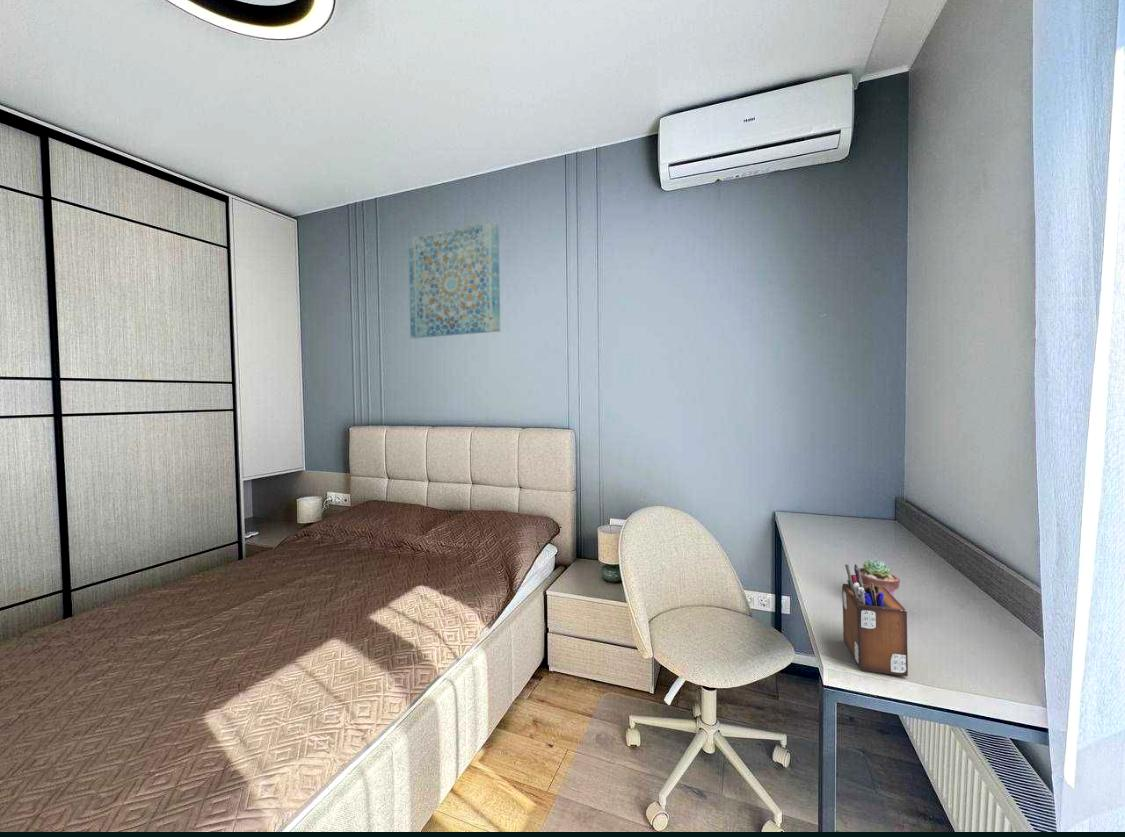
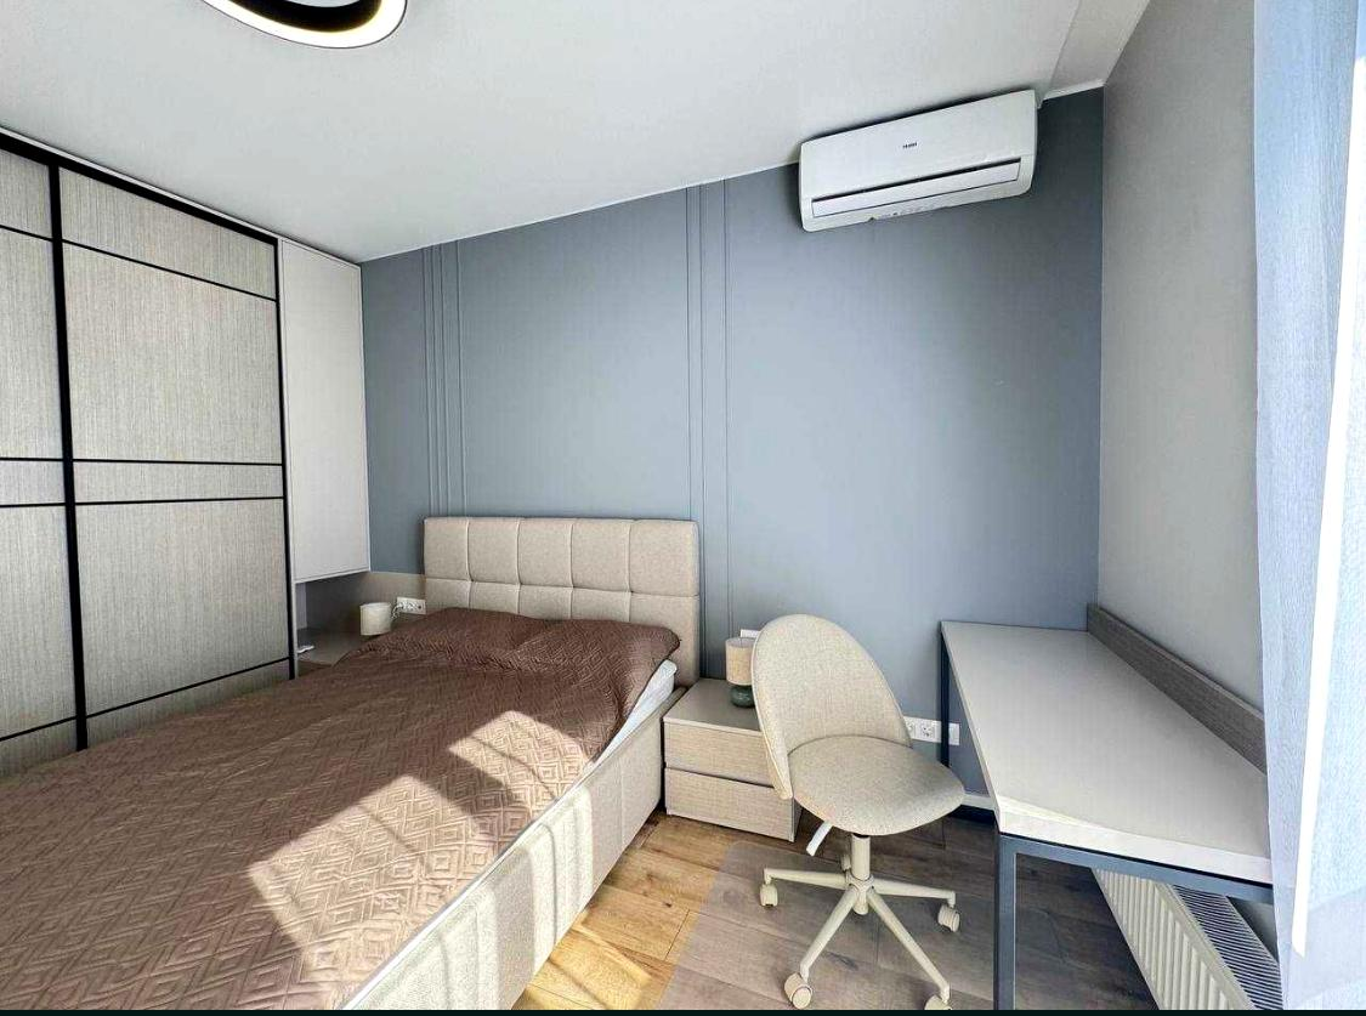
- wall art (452, 283)
- potted succulent (876, 583)
- desk organizer (872, 615)
